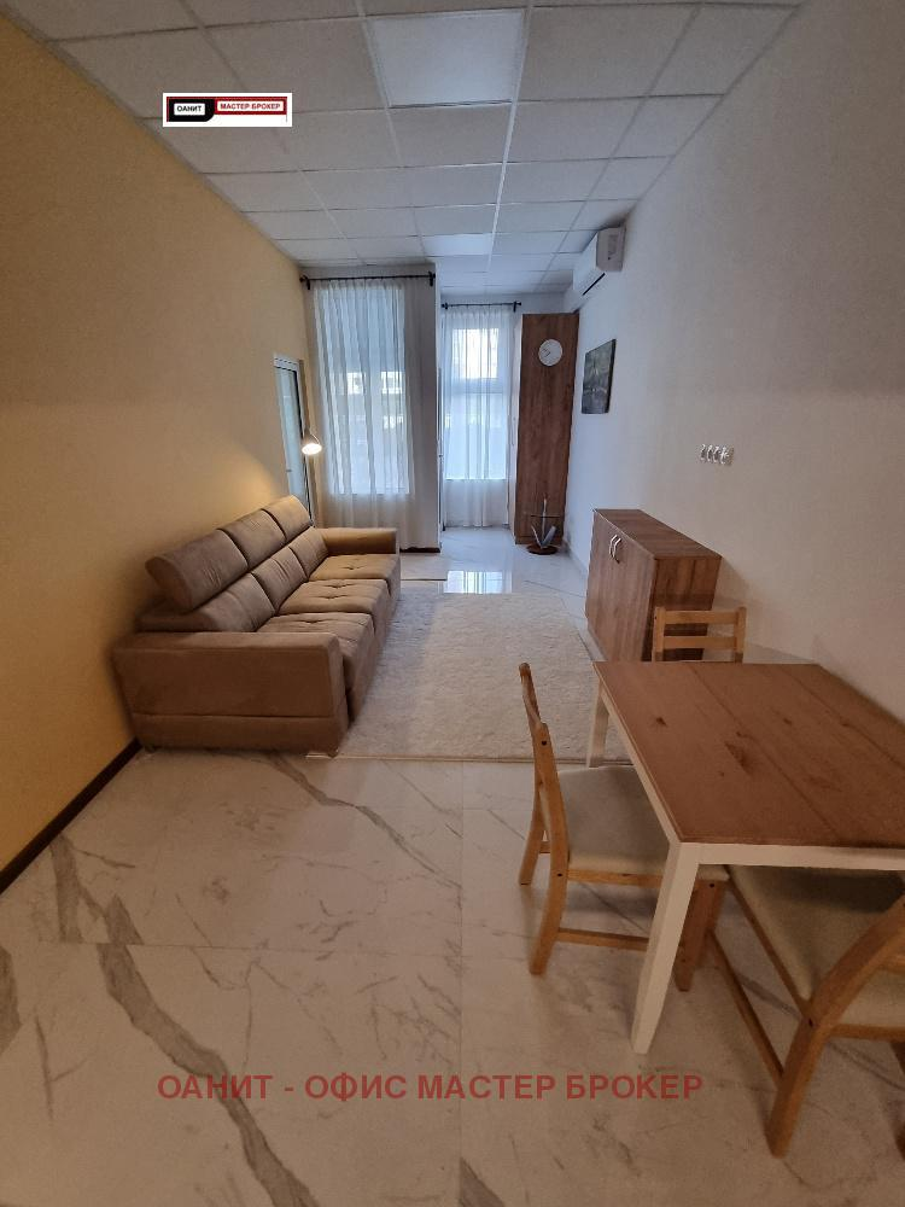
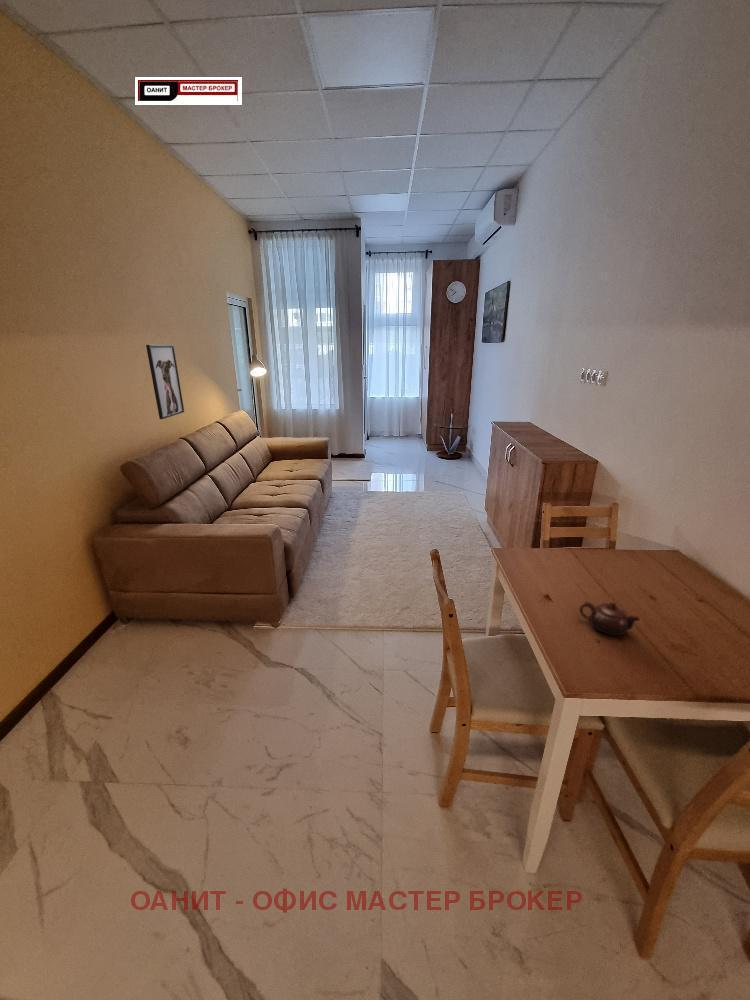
+ teapot (608, 614)
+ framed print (166, 381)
